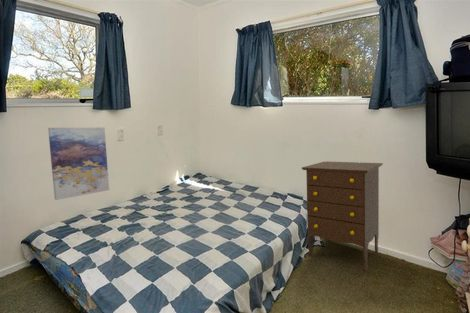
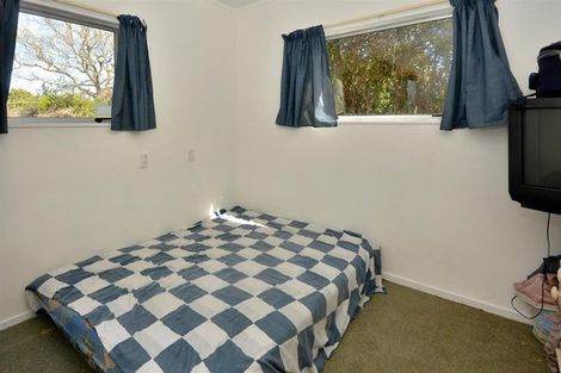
- wall art (81, 161)
- dresser (343, 210)
